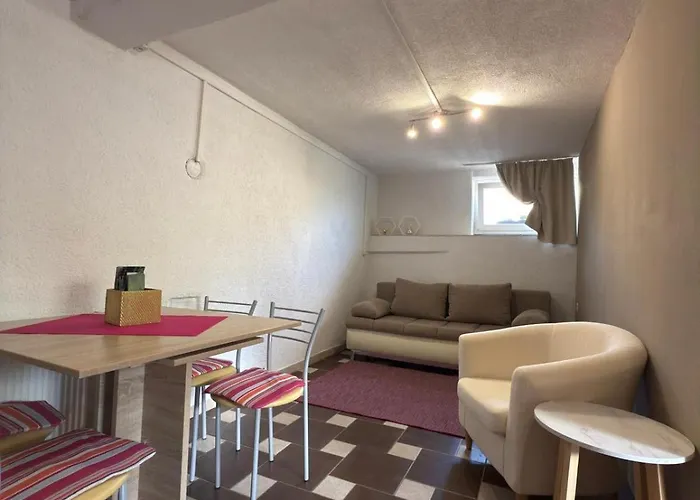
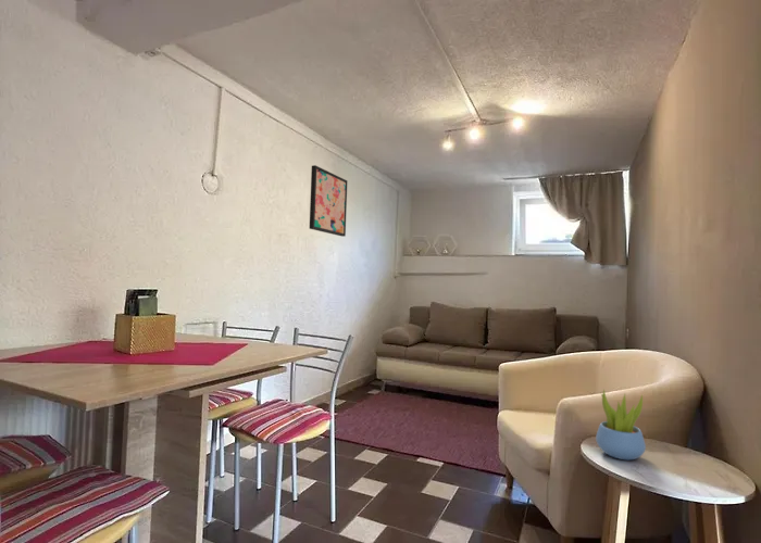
+ wall art (329, 203)
+ succulent plant (619, 421)
